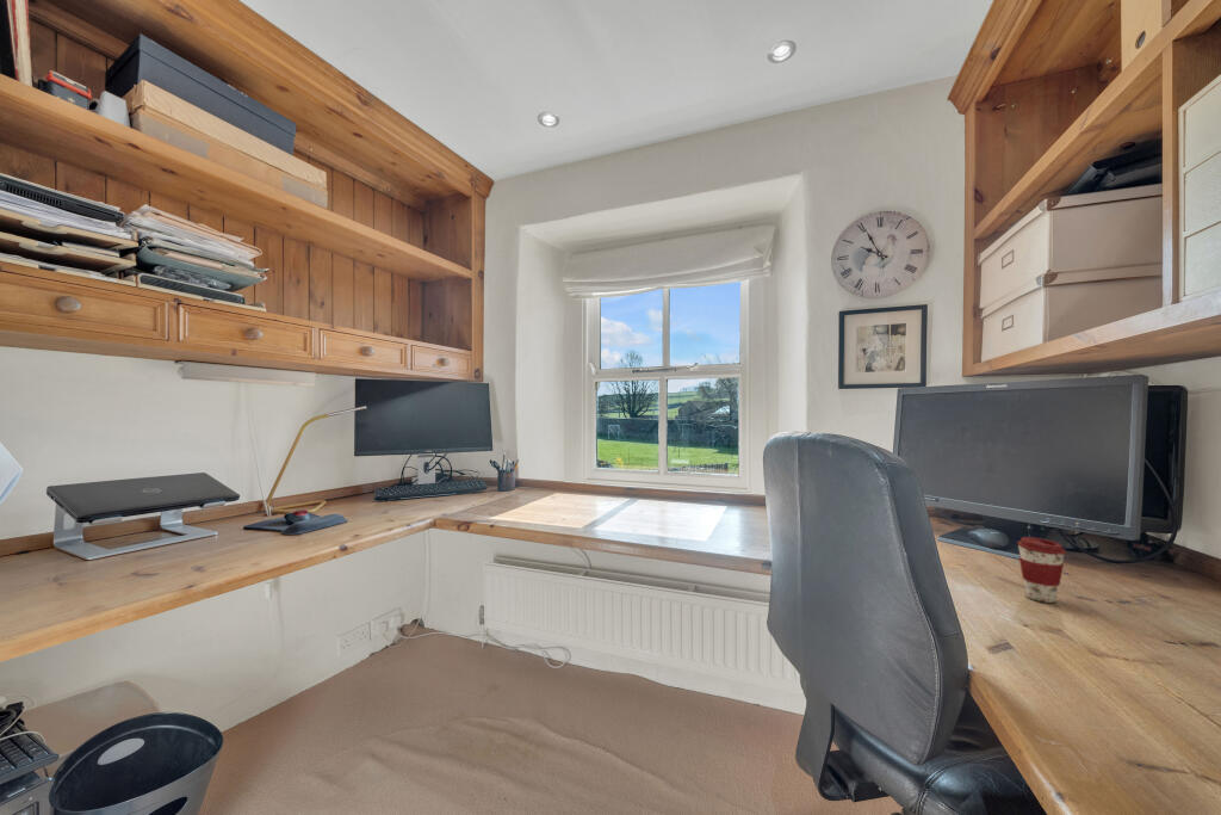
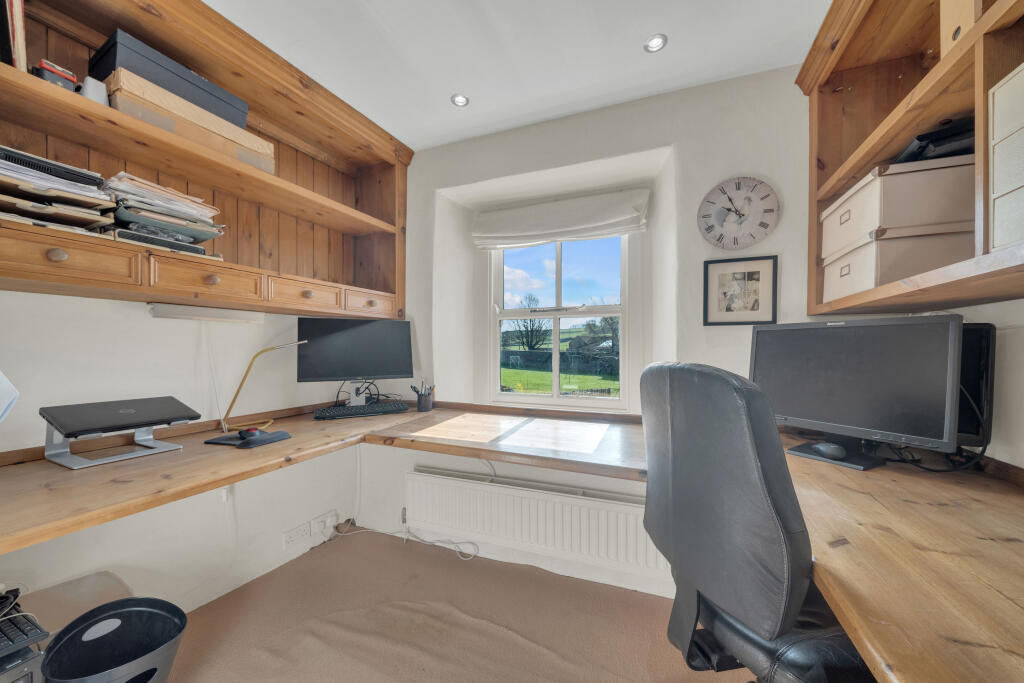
- coffee cup (1040, 569)
